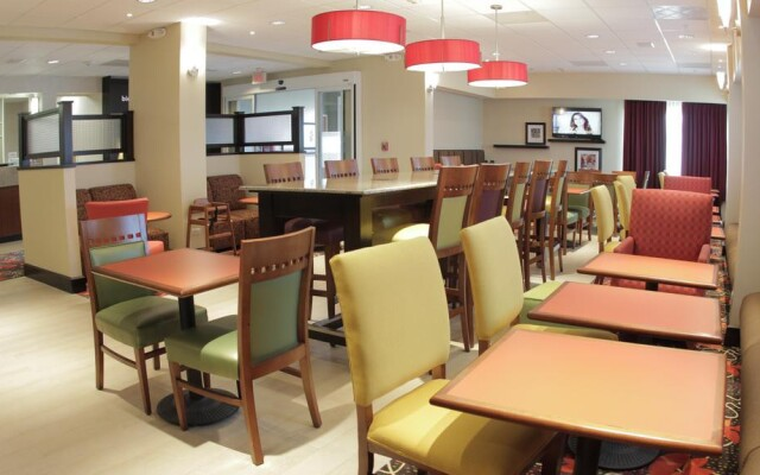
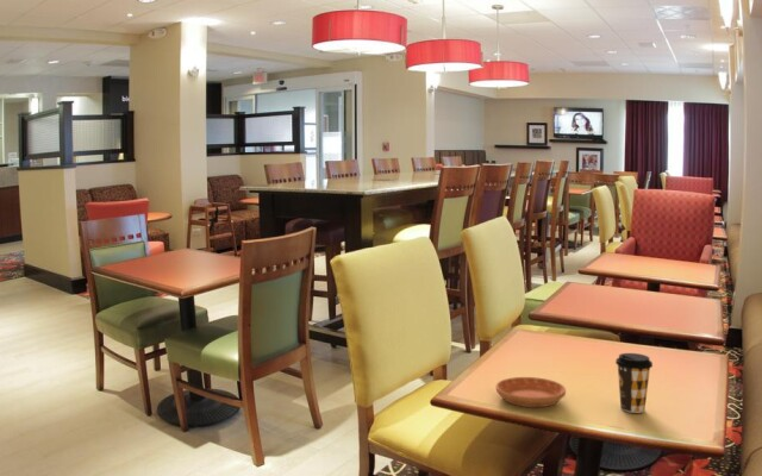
+ coffee cup (633, 382)
+ saucer (530, 392)
